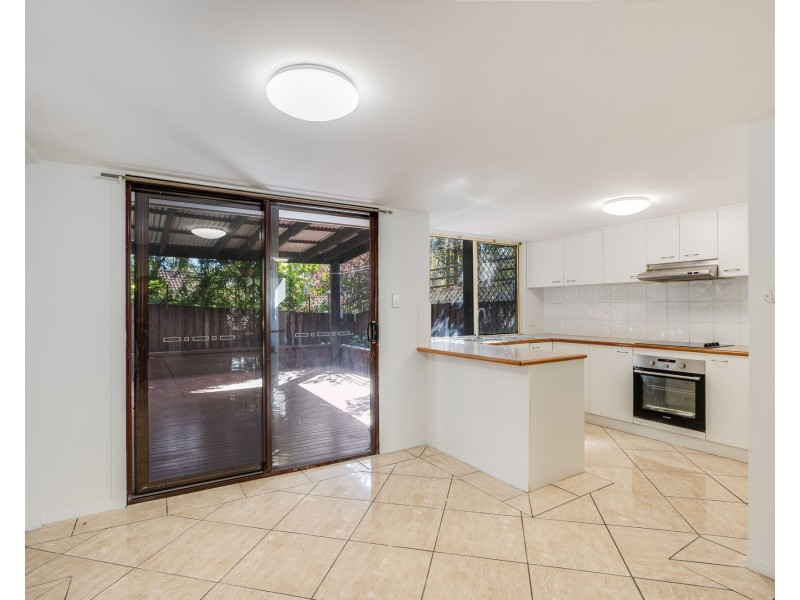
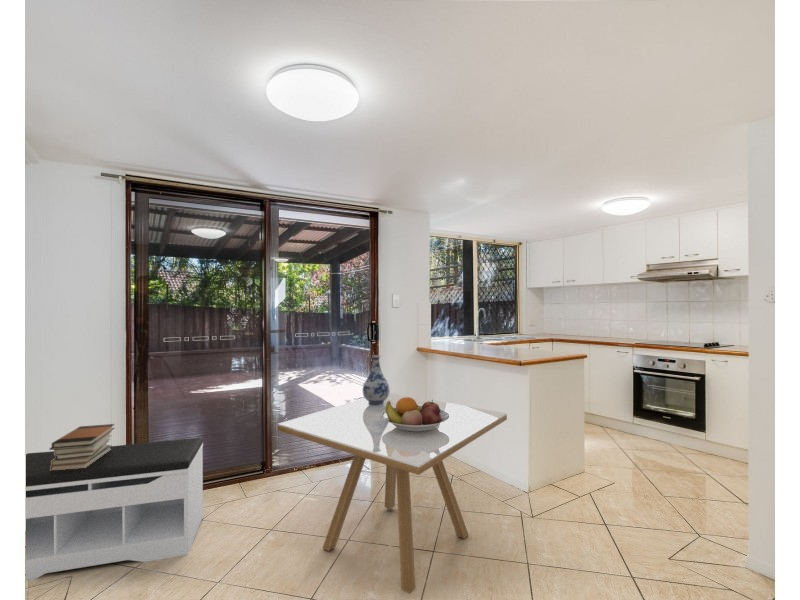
+ bench (105, 502)
+ book stack (84, 445)
+ vase (376, 379)
+ fruit bowl (415, 411)
+ dining table (397, 480)
